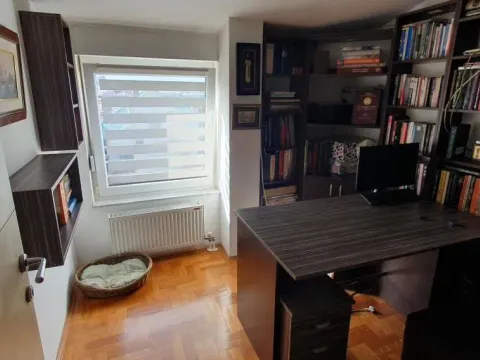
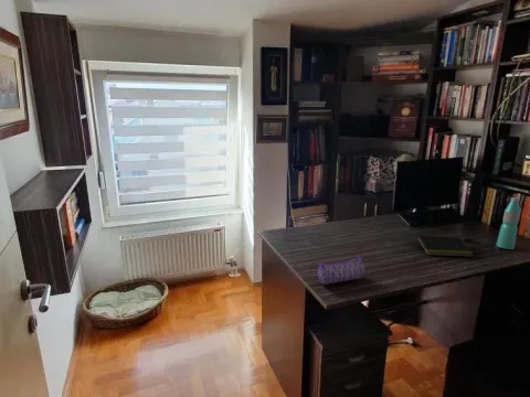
+ notepad (444, 245)
+ water bottle (510, 222)
+ pencil case (341, 270)
